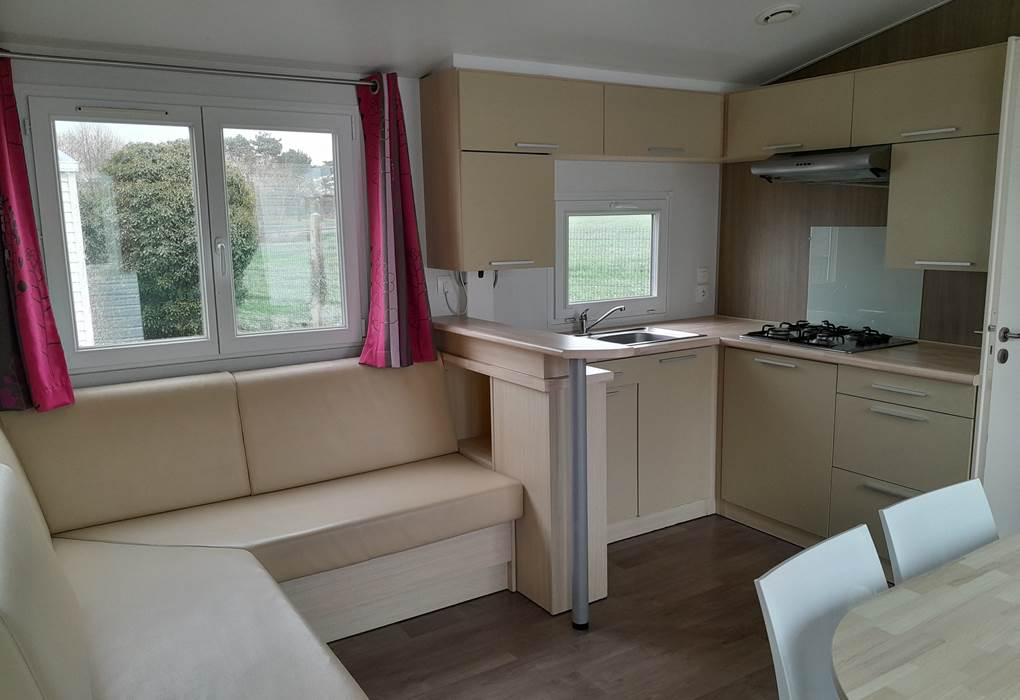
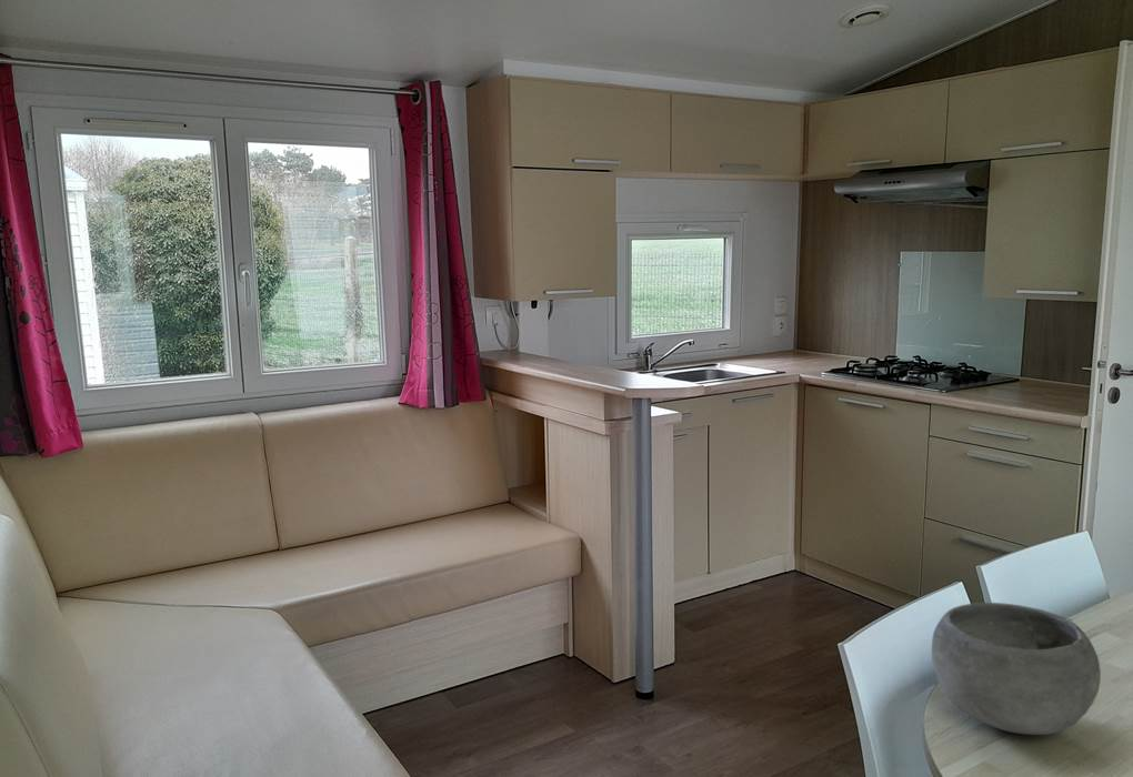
+ bowl (1012, 673)
